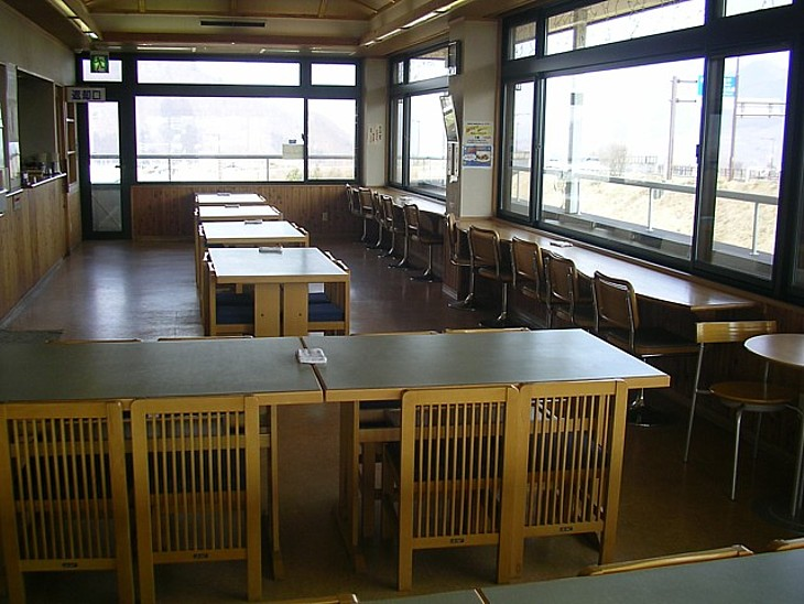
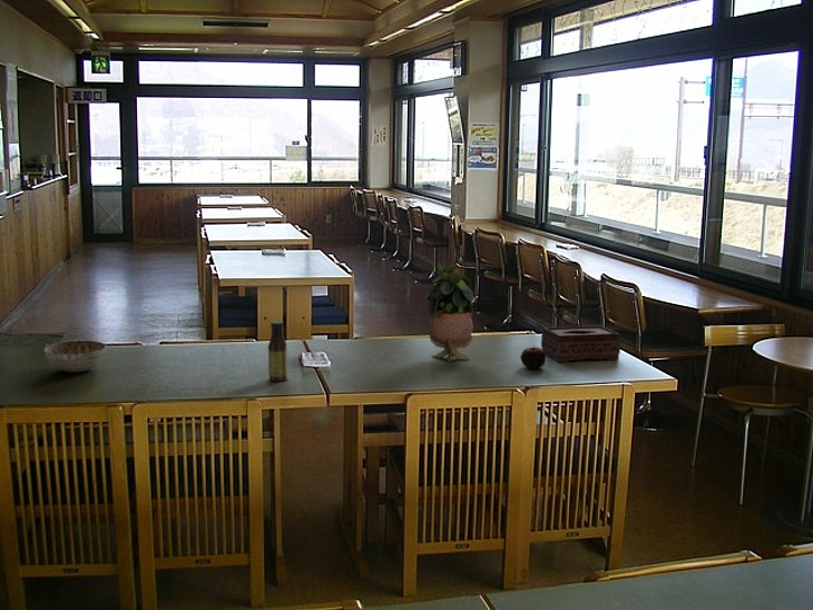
+ tissue box (580, 343)
+ potted plant (450, 311)
+ apple (532, 356)
+ decorative bowl (75, 357)
+ sauce bottle (277, 351)
